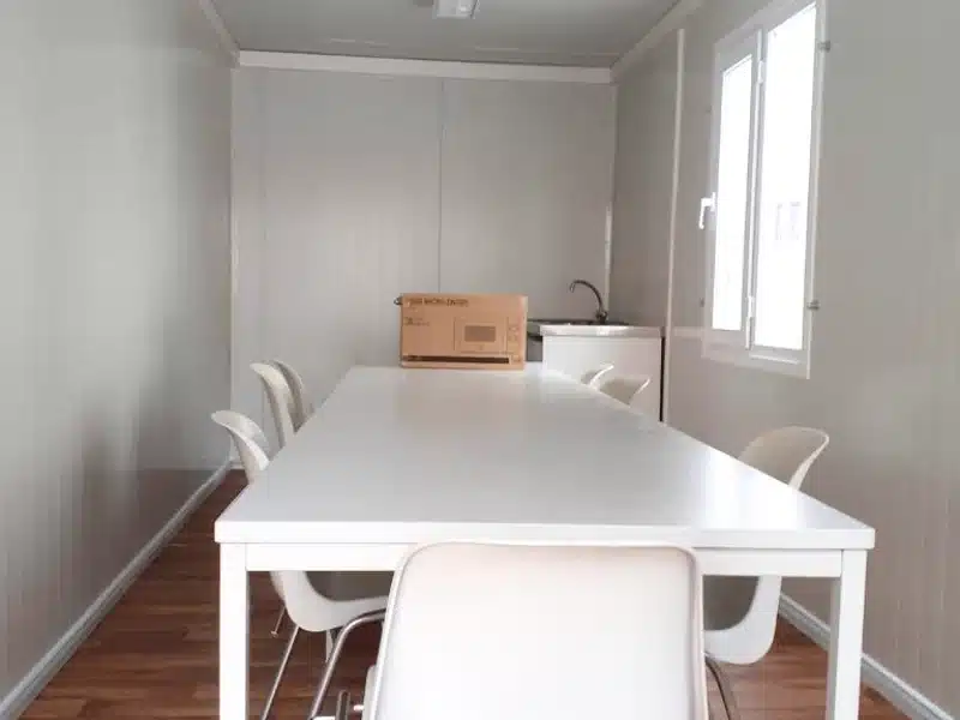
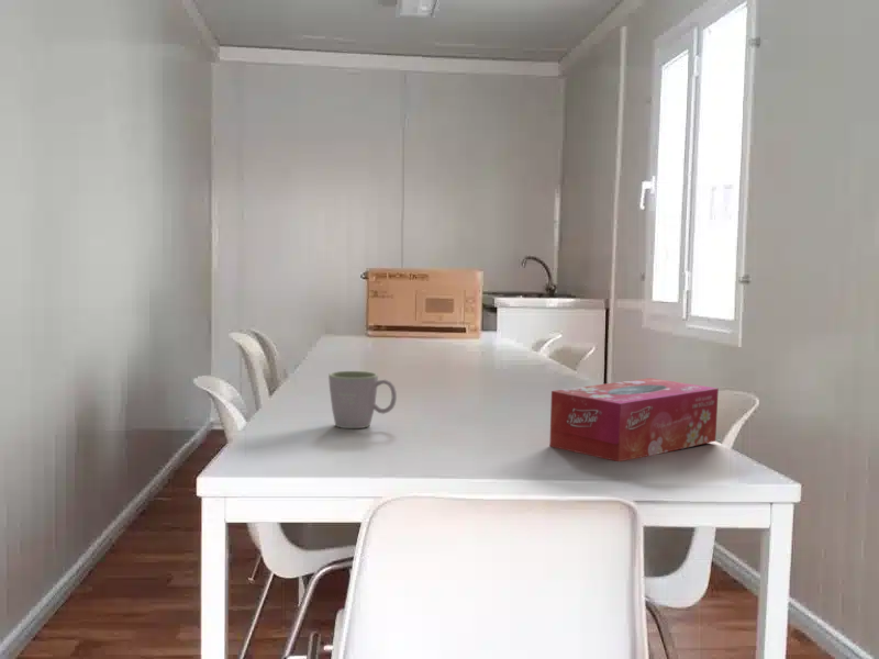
+ tissue box (635, 416)
+ mug (361, 400)
